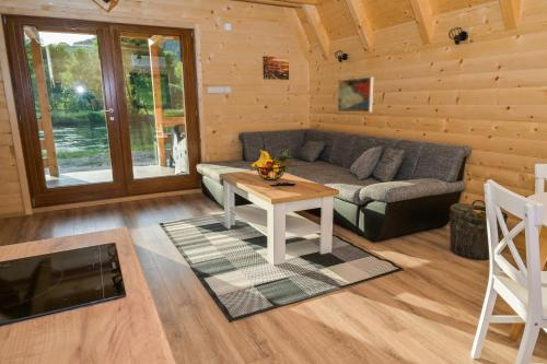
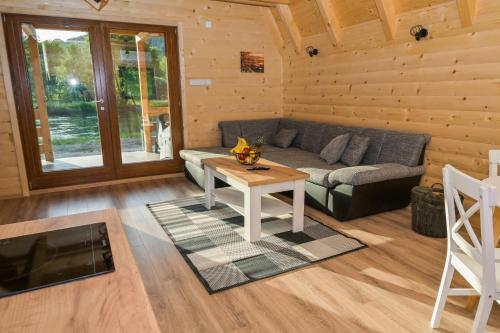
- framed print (353, 95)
